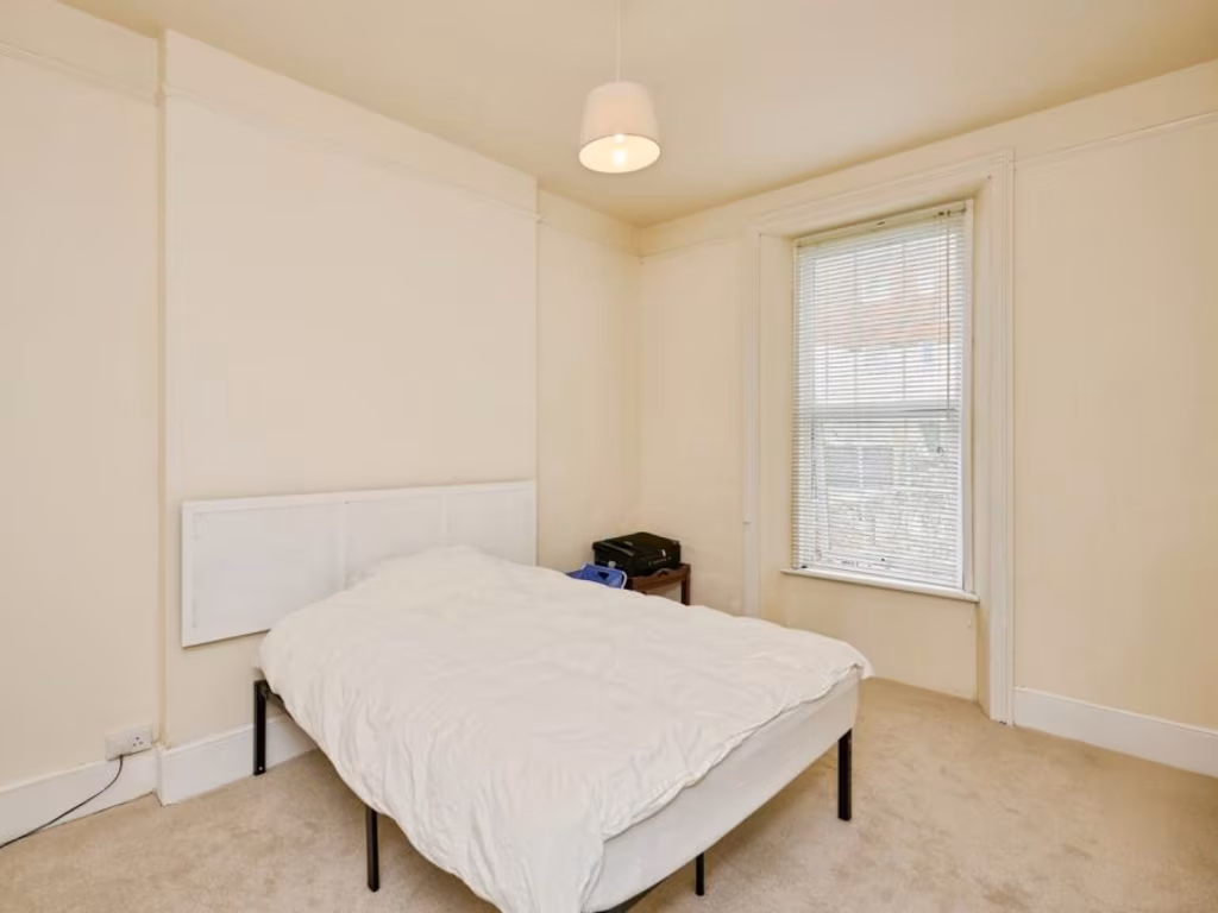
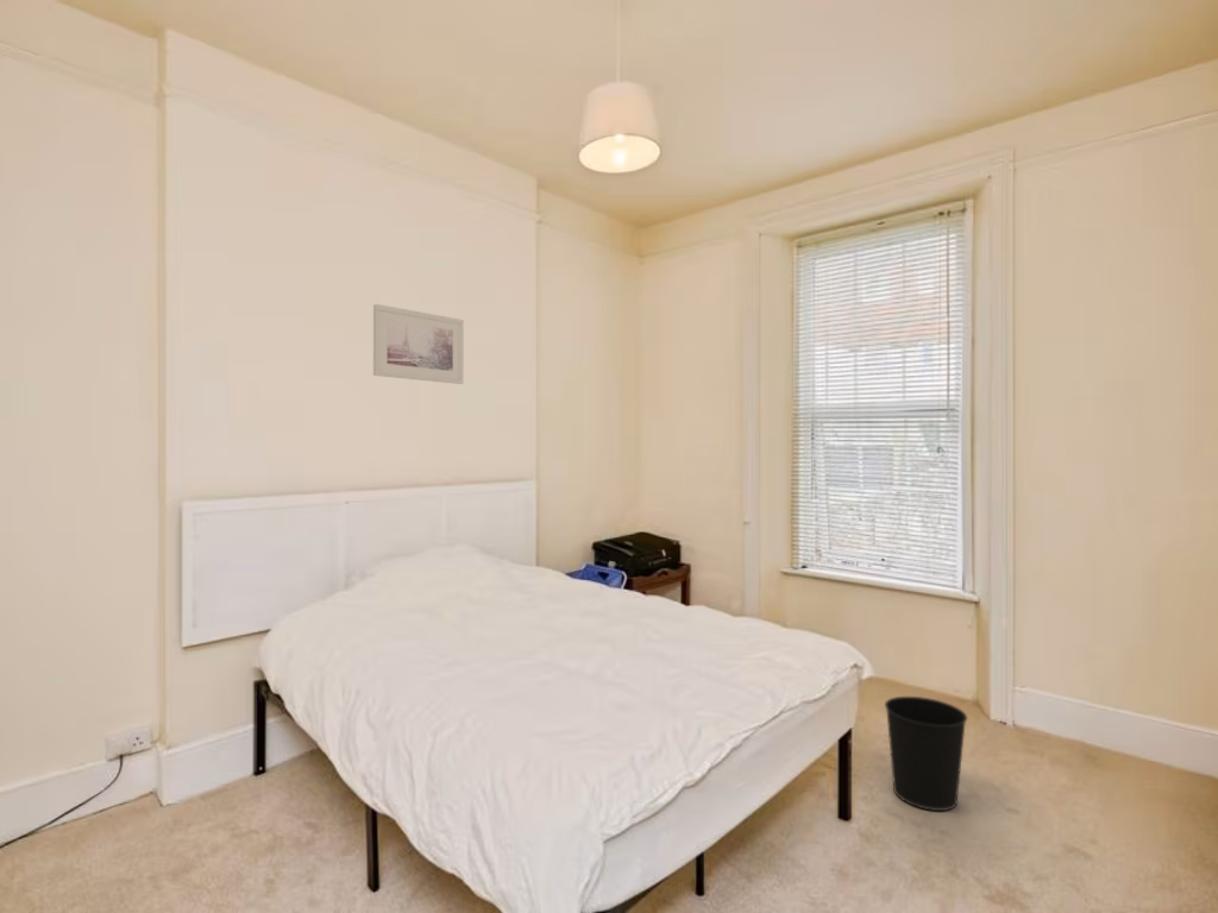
+ wastebasket (924, 753)
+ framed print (420, 346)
